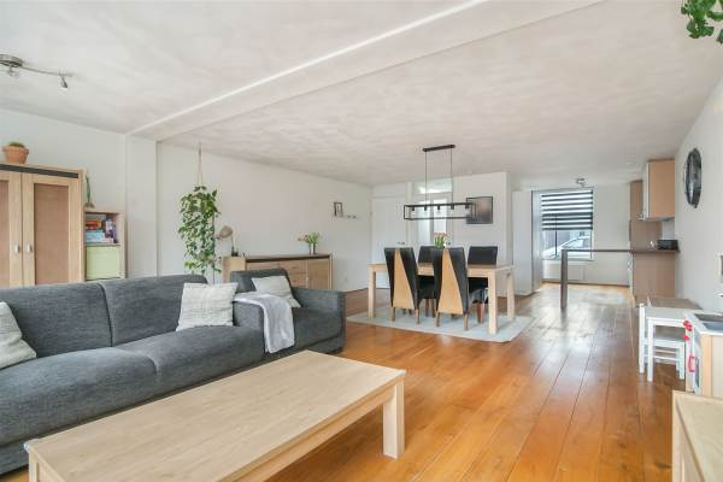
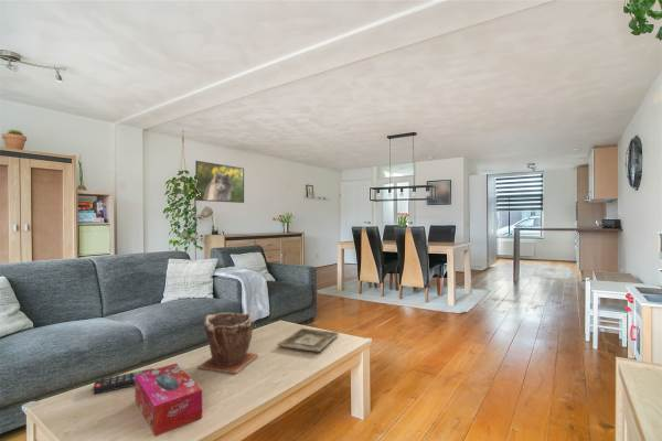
+ plant pot (228, 338)
+ picture frame (309, 338)
+ tissue box (167, 395)
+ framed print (221, 183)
+ remote control (125, 379)
